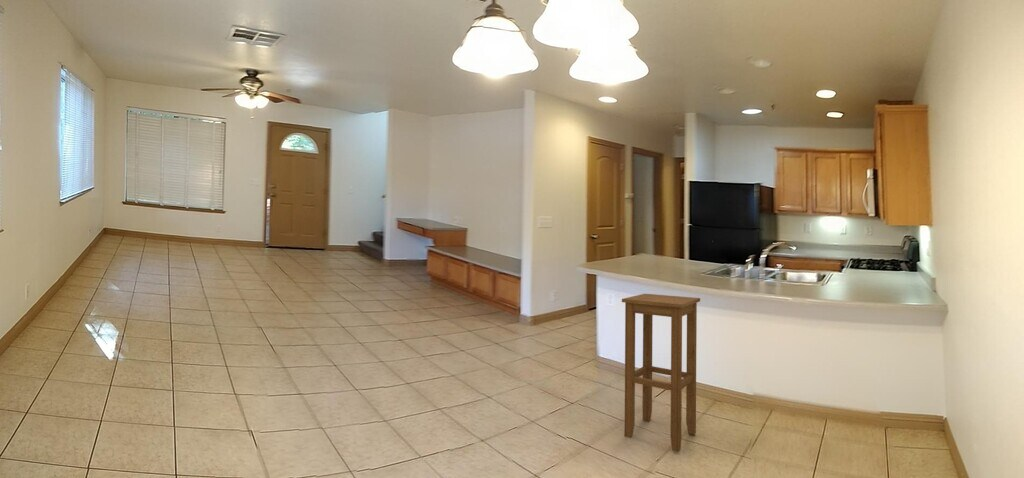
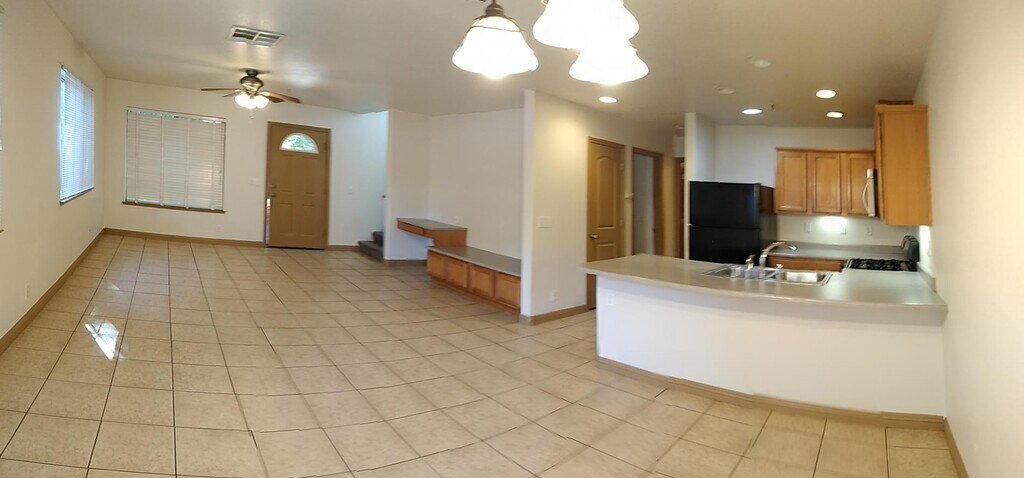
- stool (659, 367)
